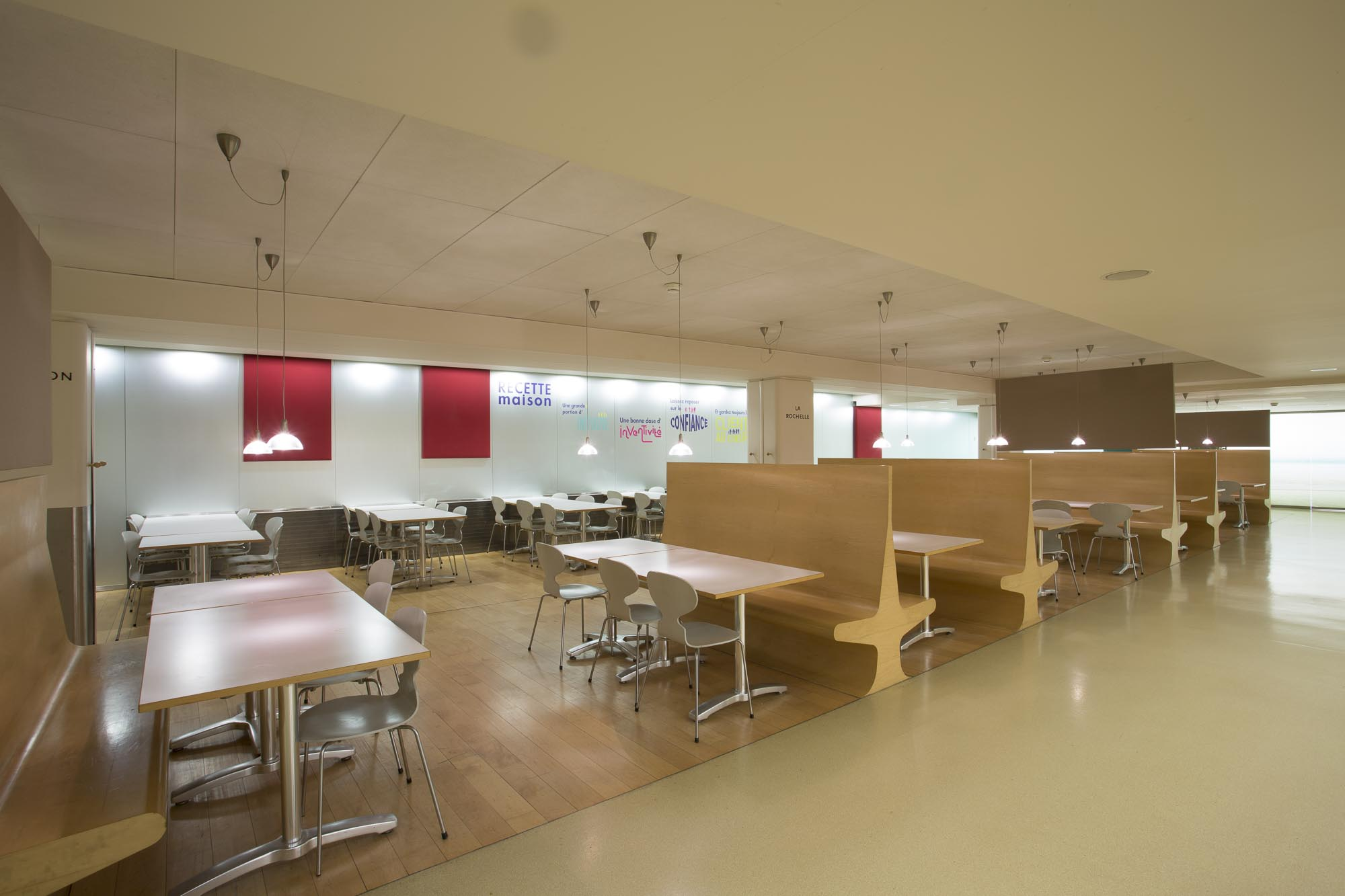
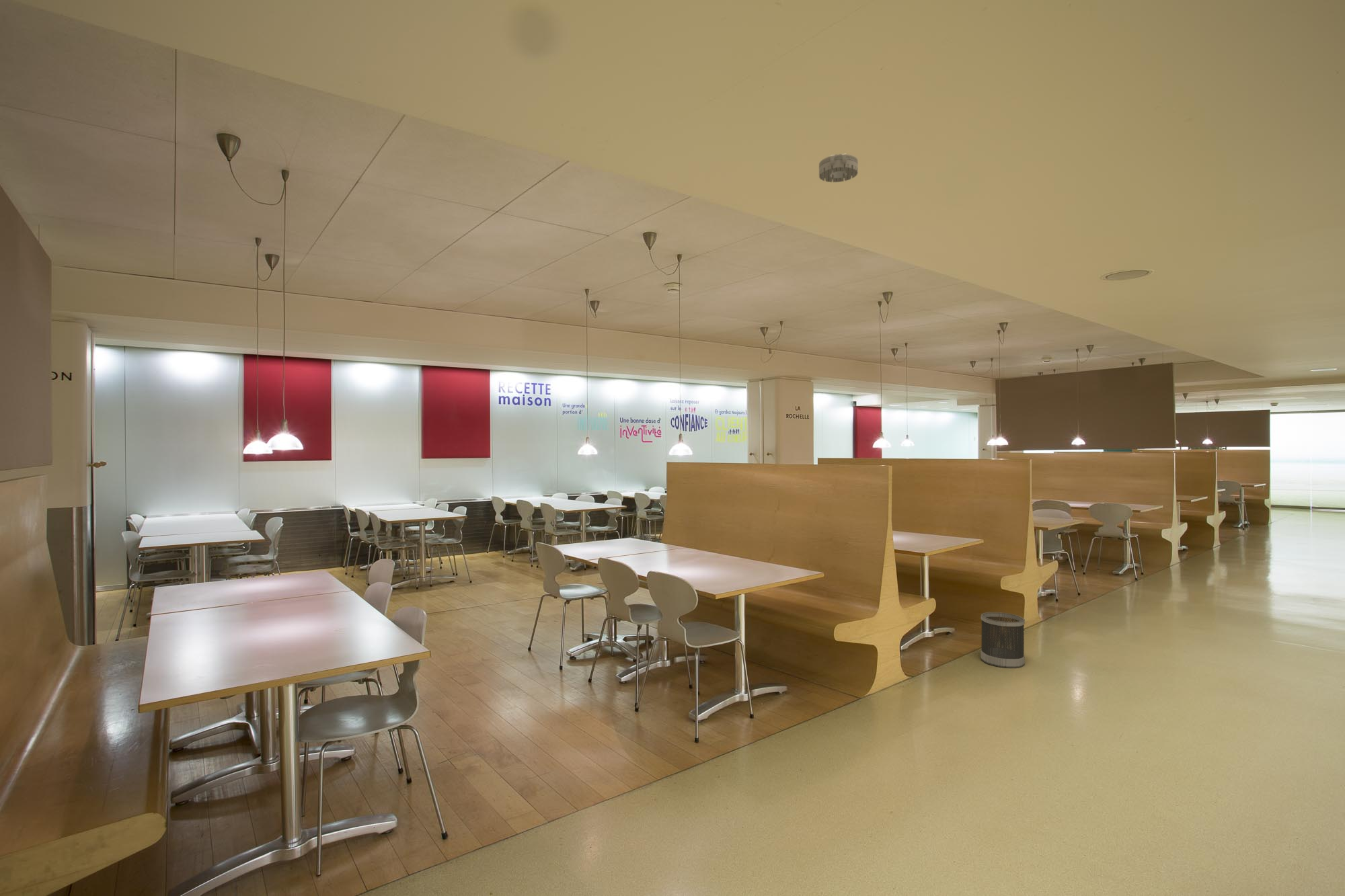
+ smoke detector (838, 167)
+ wastebasket (1002, 639)
